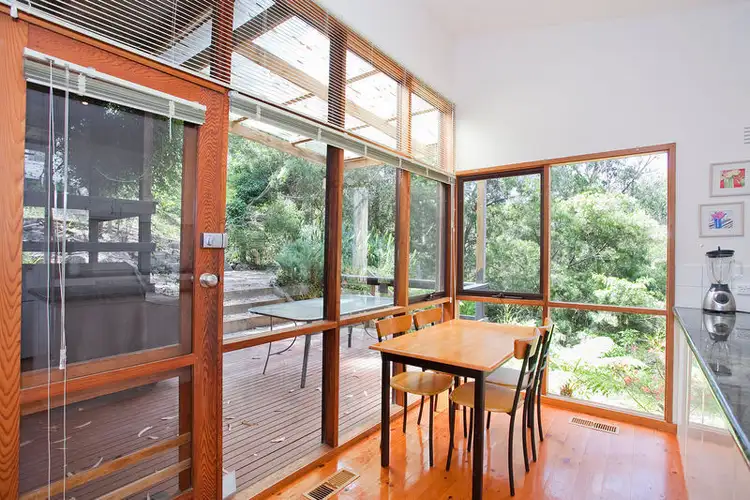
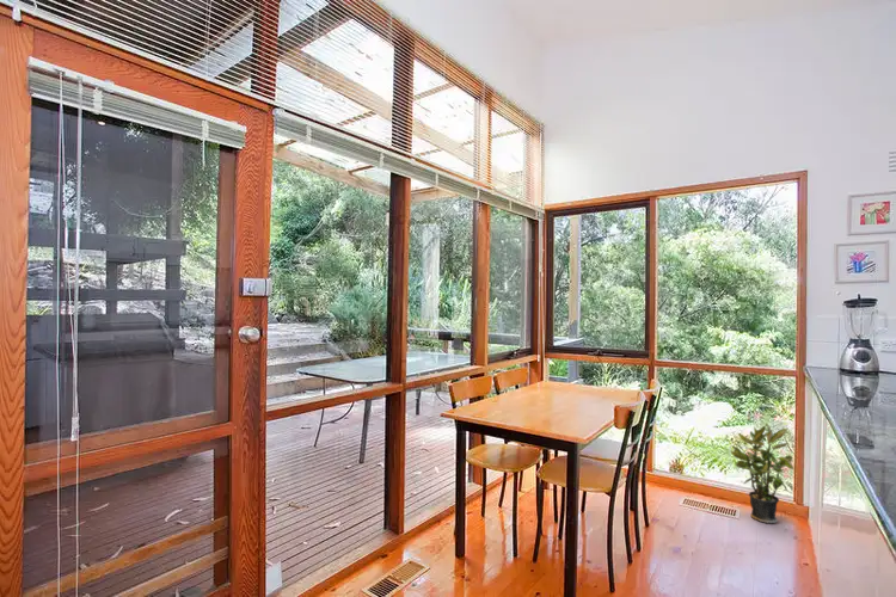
+ potted plant (760, 469)
